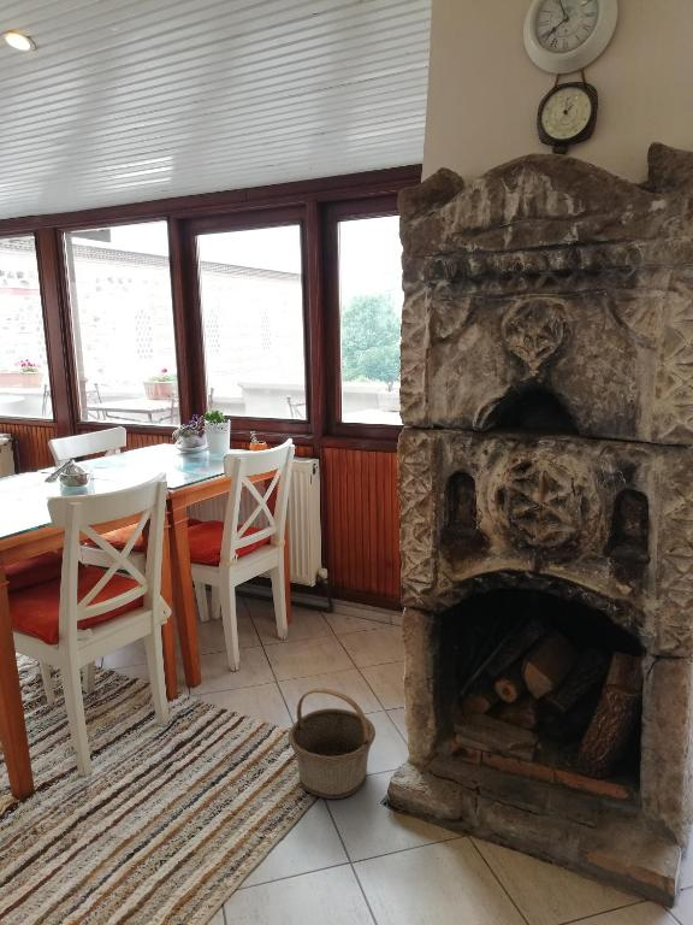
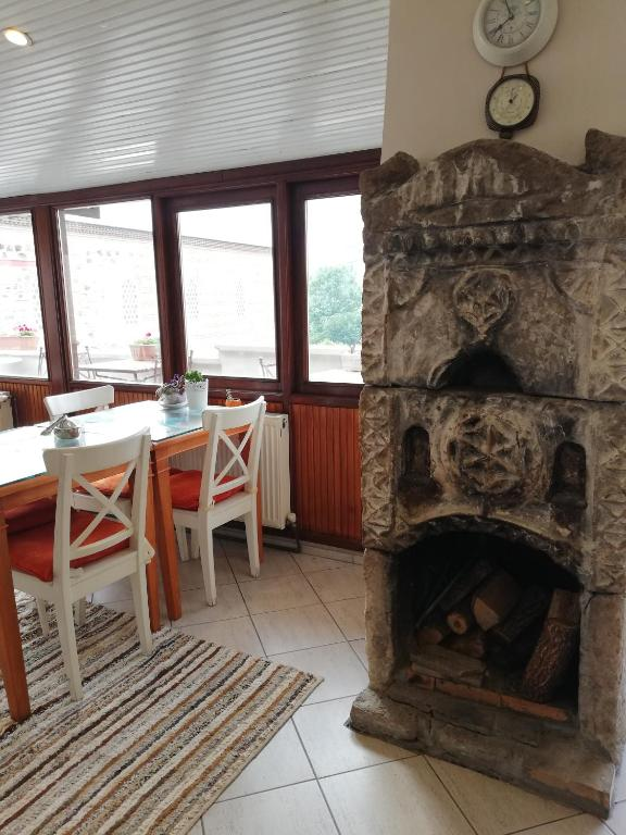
- basket (331, 735)
